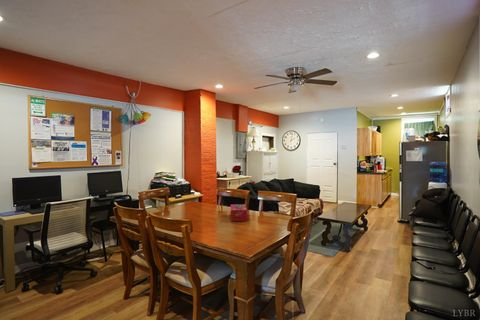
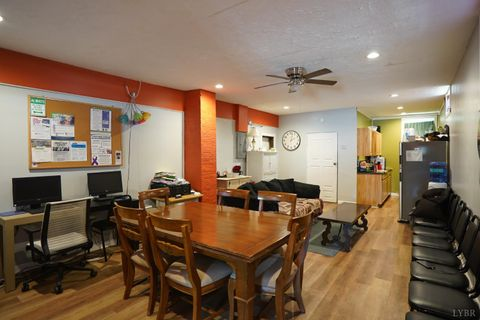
- tissue box (238, 212)
